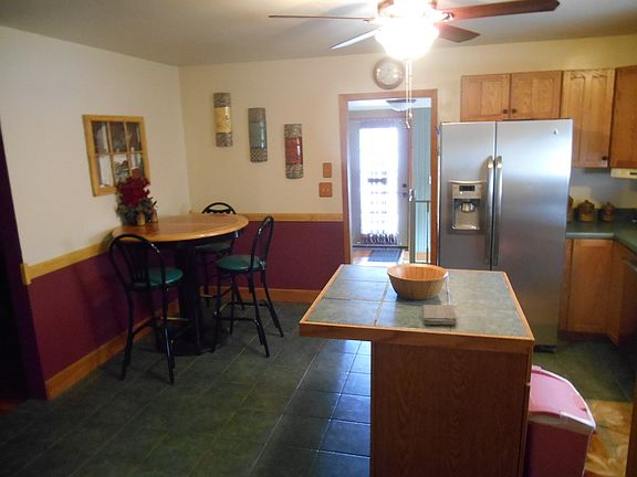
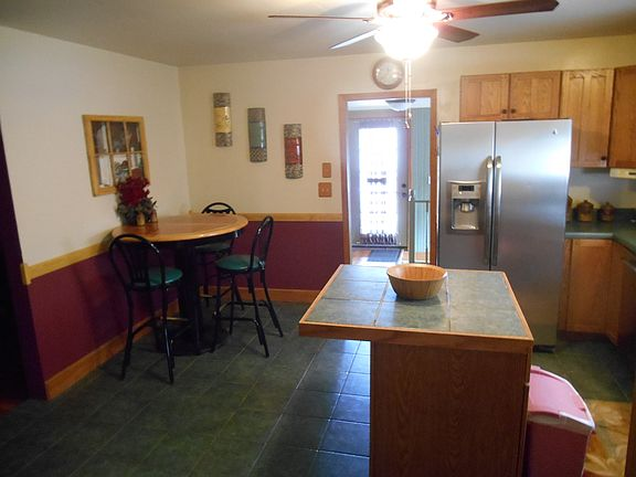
- washcloth (438, 314)
